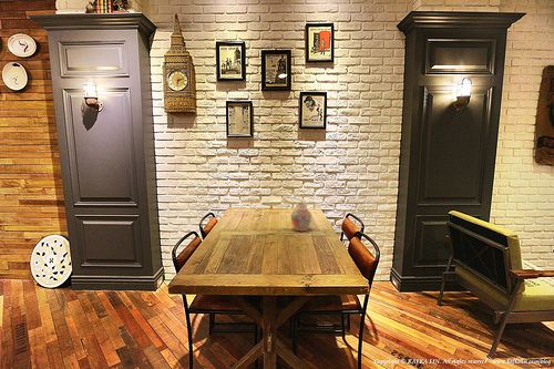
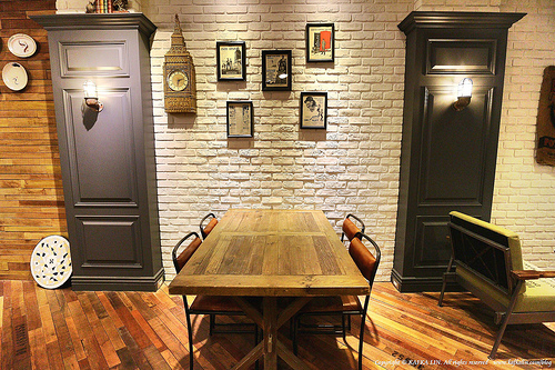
- vase (300, 216)
